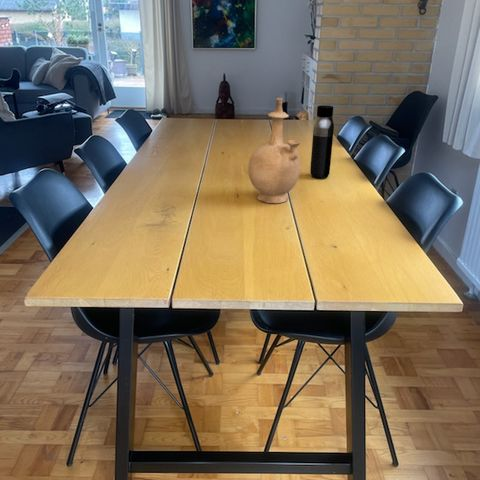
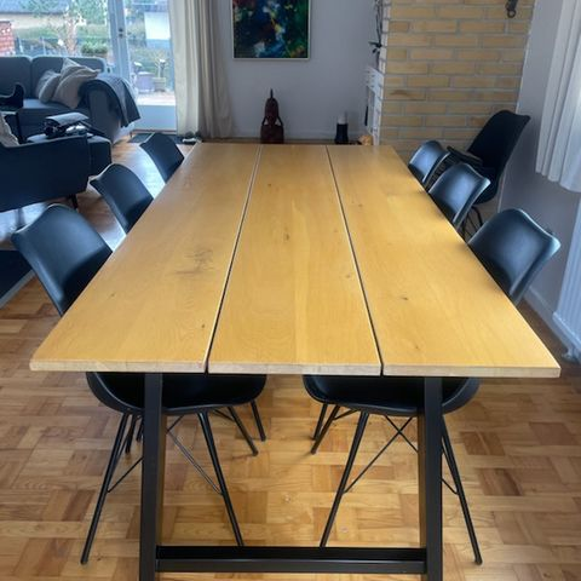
- vase (275, 150)
- water bottle (322, 142)
